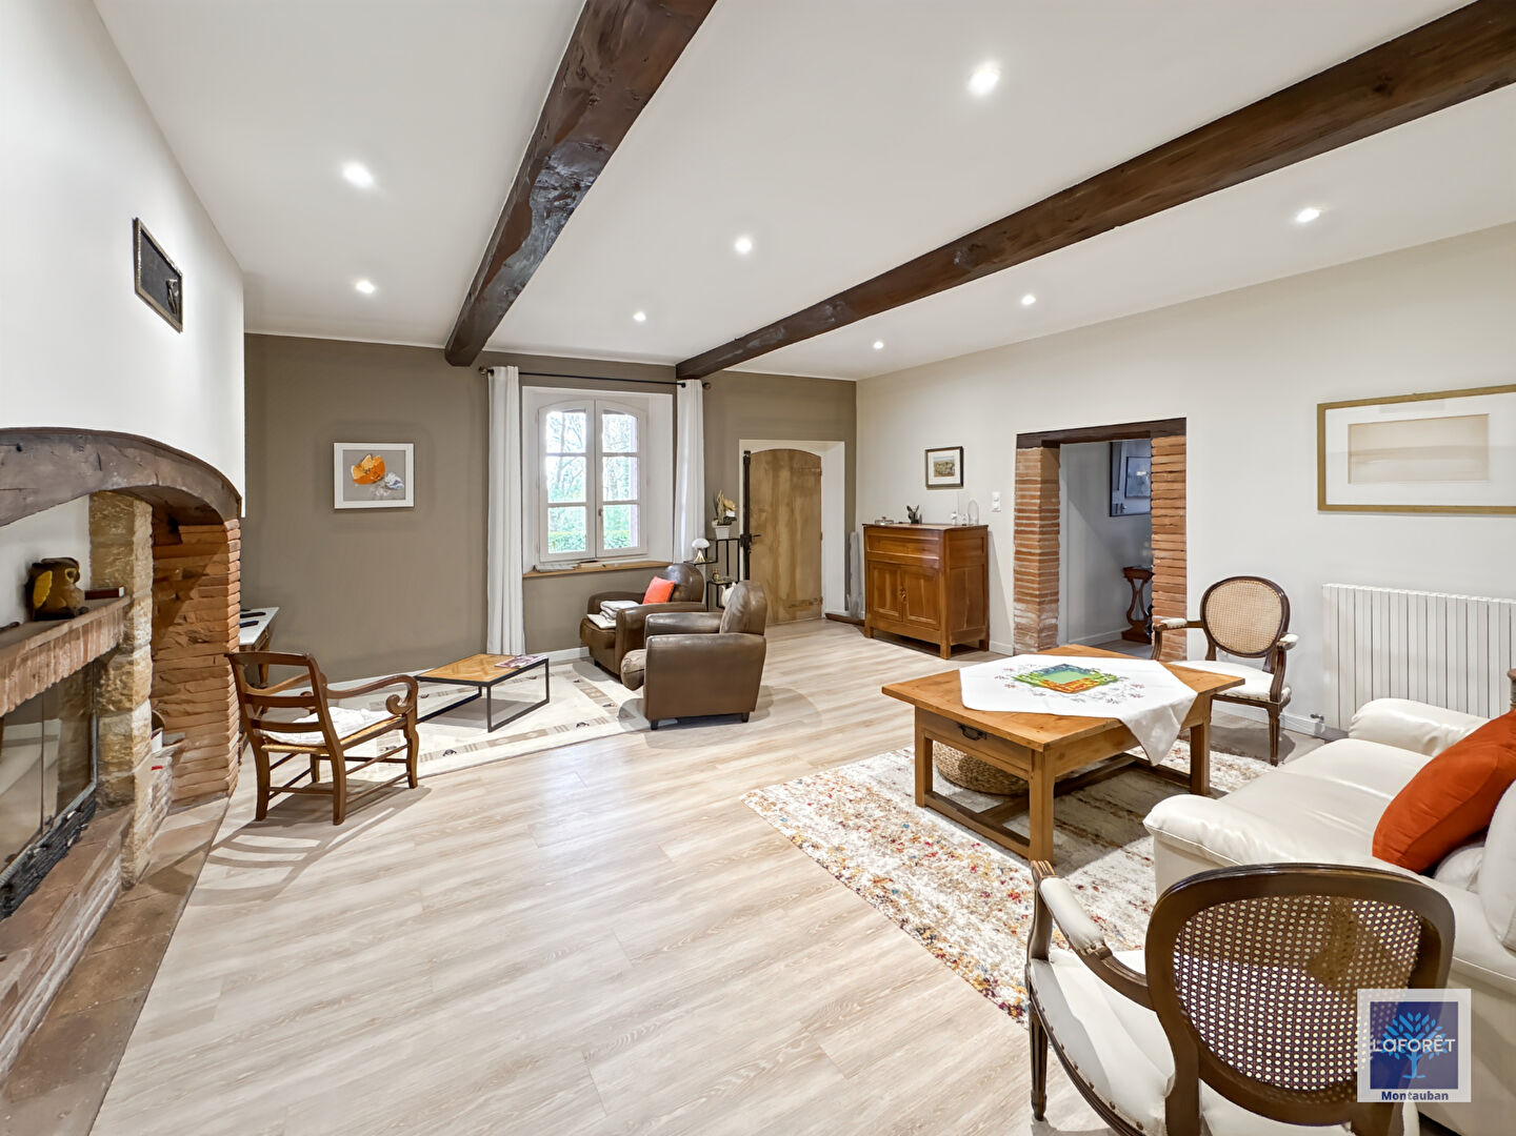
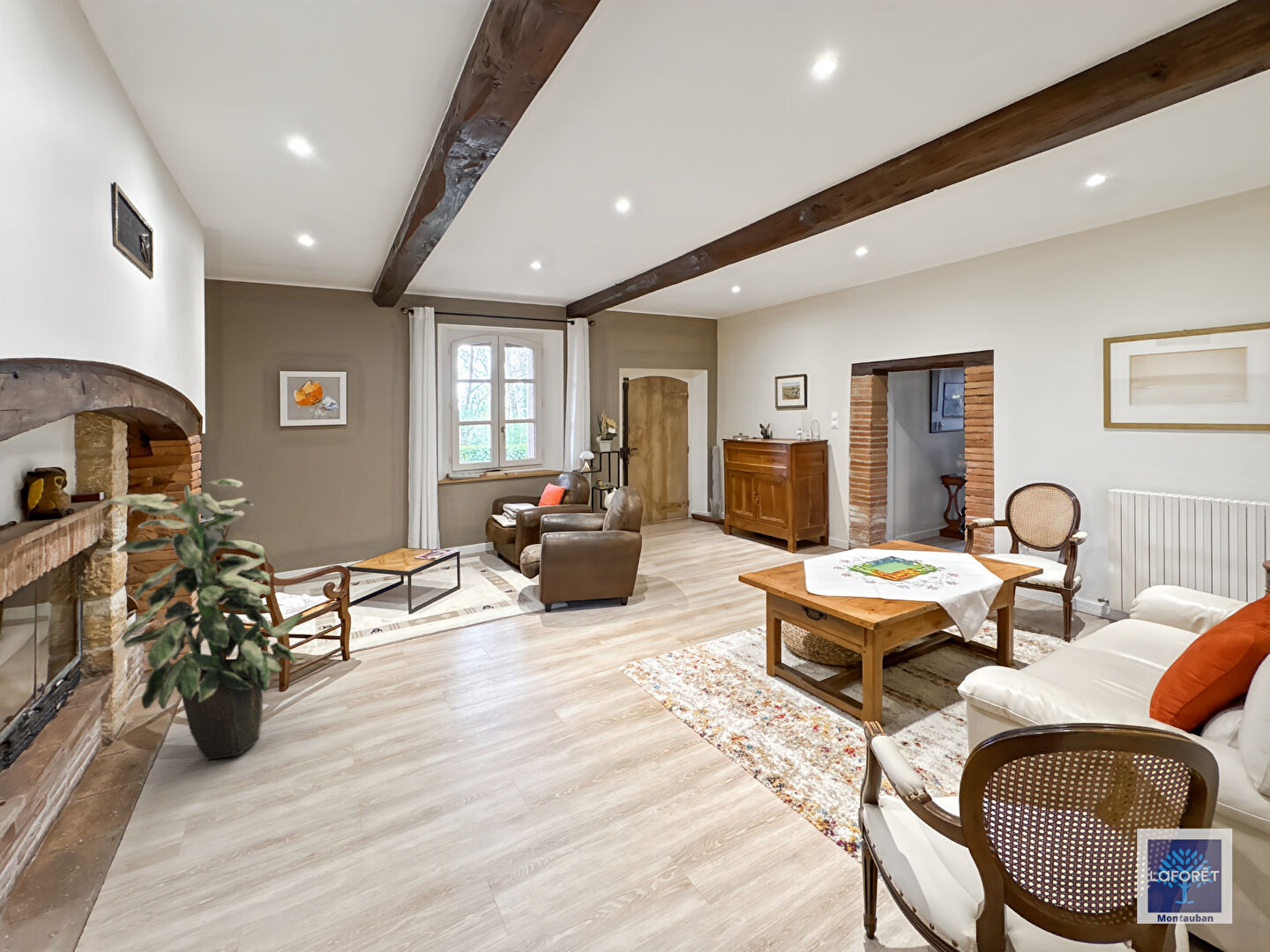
+ indoor plant (211, 618)
